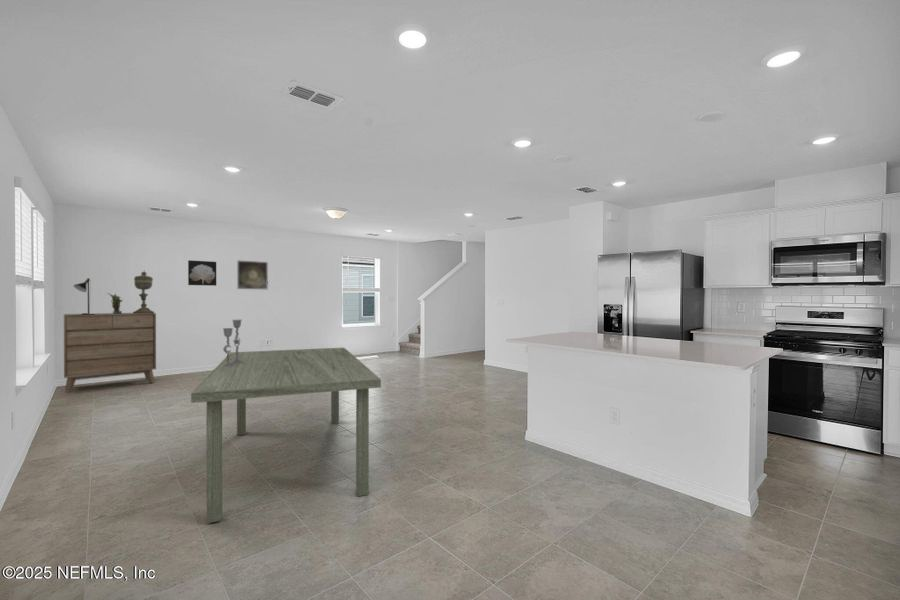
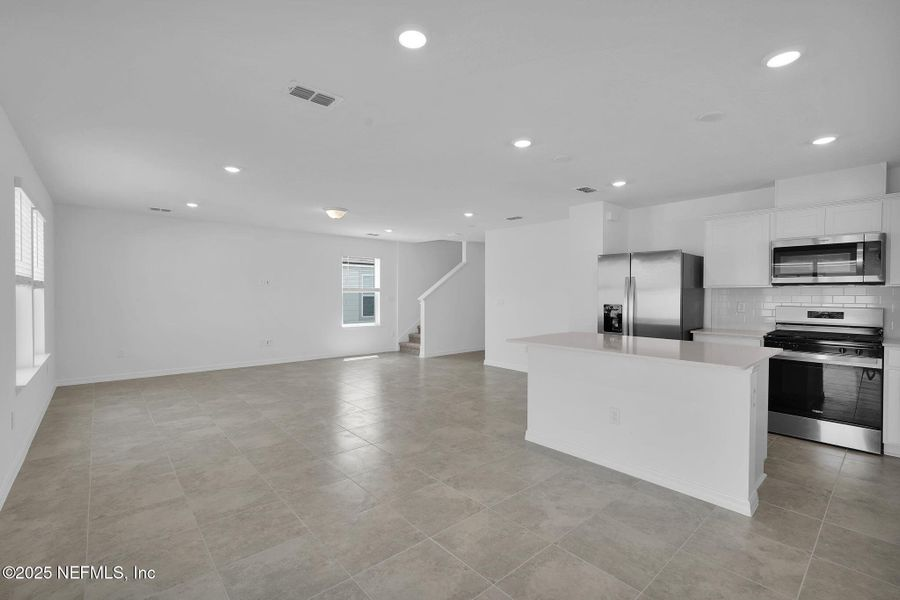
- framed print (252, 275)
- table lamp (88, 296)
- decorative urn (143, 291)
- dining table (291, 394)
- candlestick (233, 341)
- dresser (111, 349)
- wall art (202, 273)
- potted plant (114, 303)
